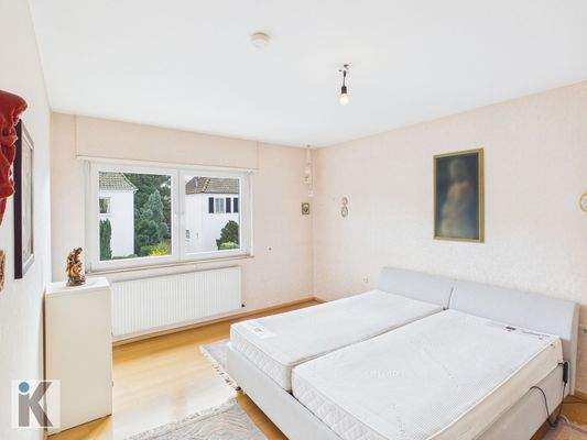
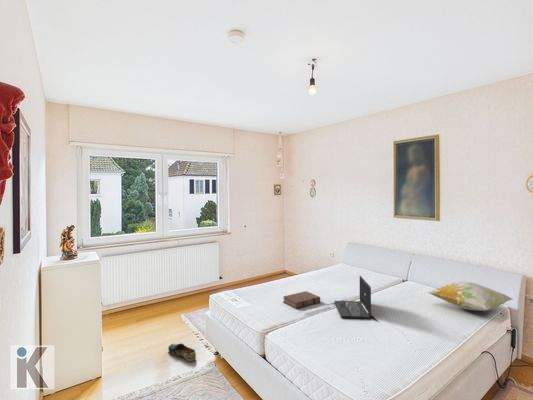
+ shoe (182, 349)
+ book (301, 299)
+ decorative pillow (469, 295)
+ laptop (351, 301)
